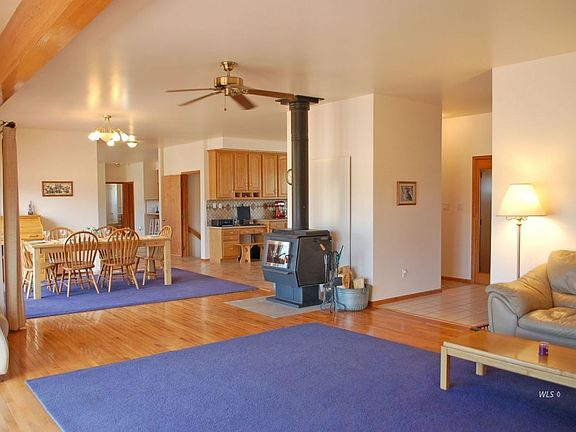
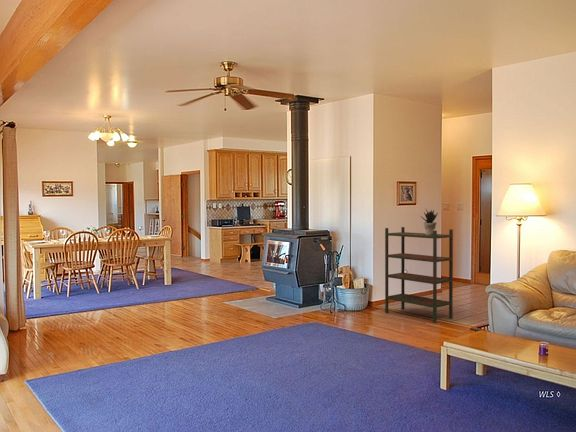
+ potted plant (431, 221)
+ bookshelf (416, 274)
